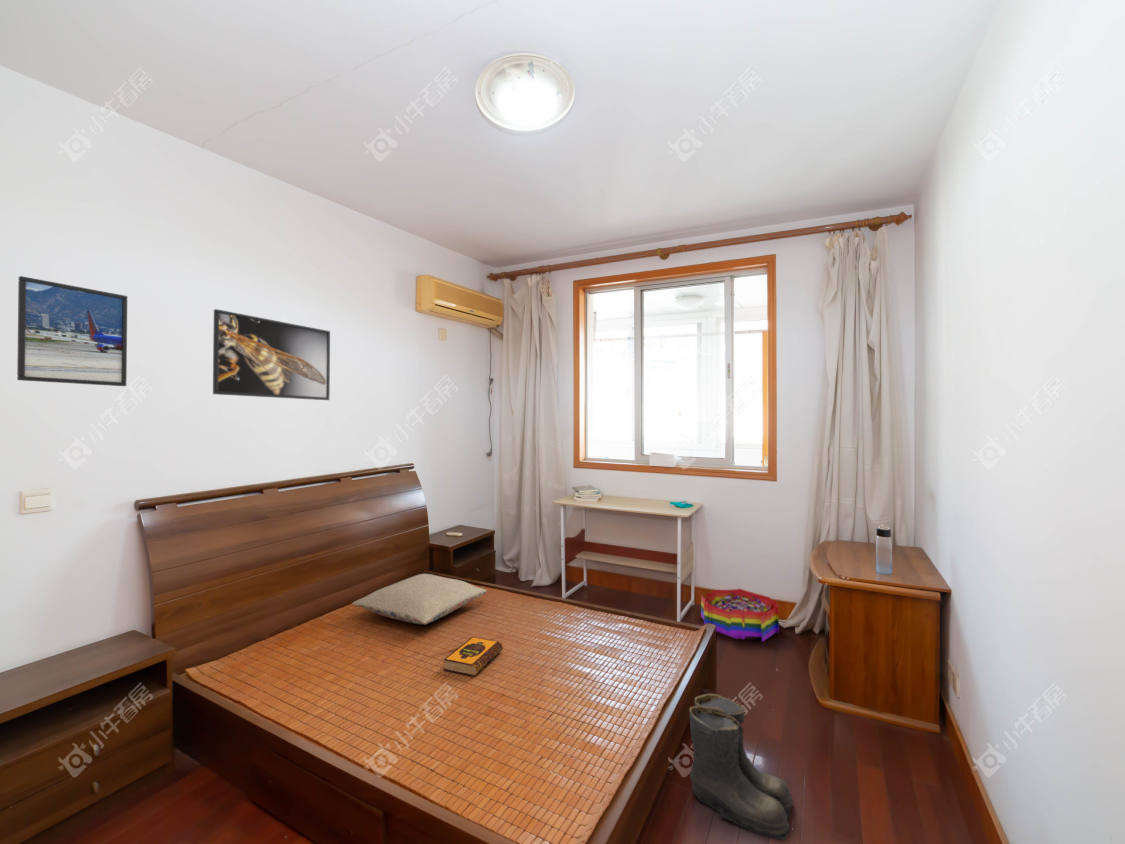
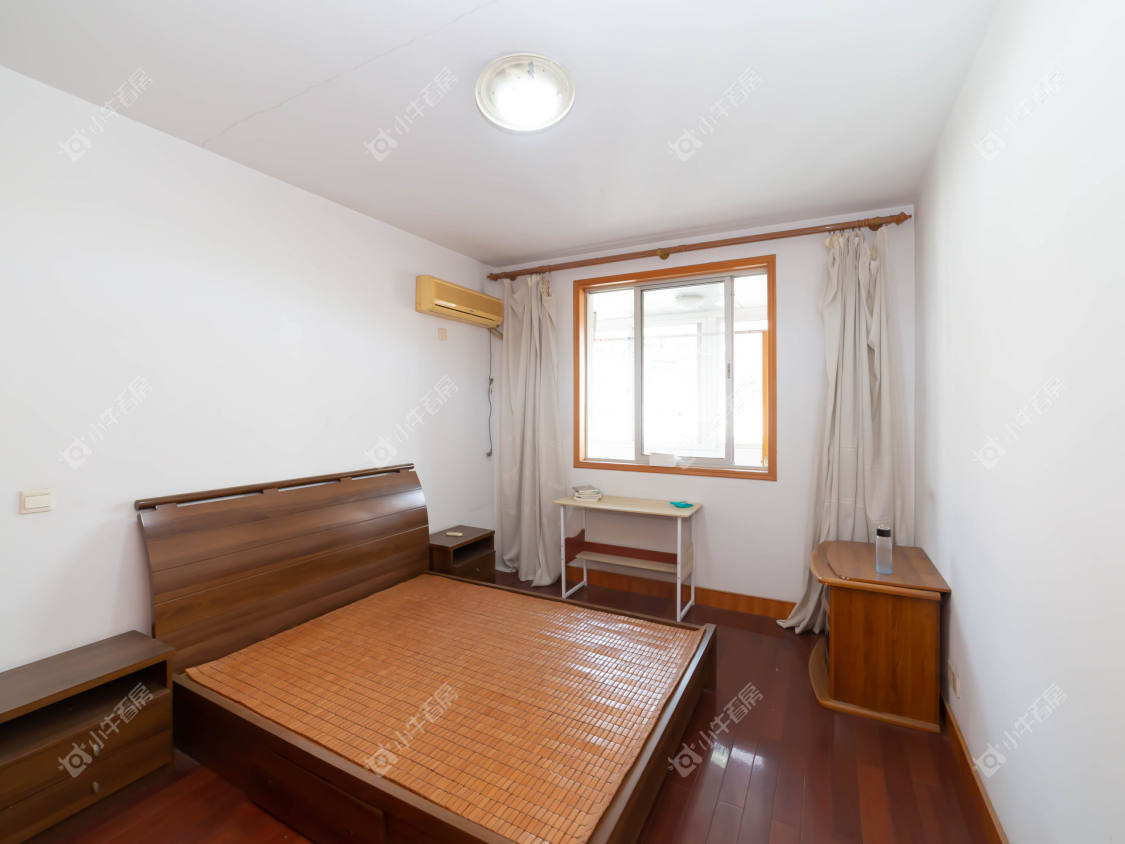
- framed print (76, 335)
- boots (739, 758)
- pillow (422, 597)
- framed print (277, 359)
- hardback book (474, 655)
- storage bin (738, 612)
